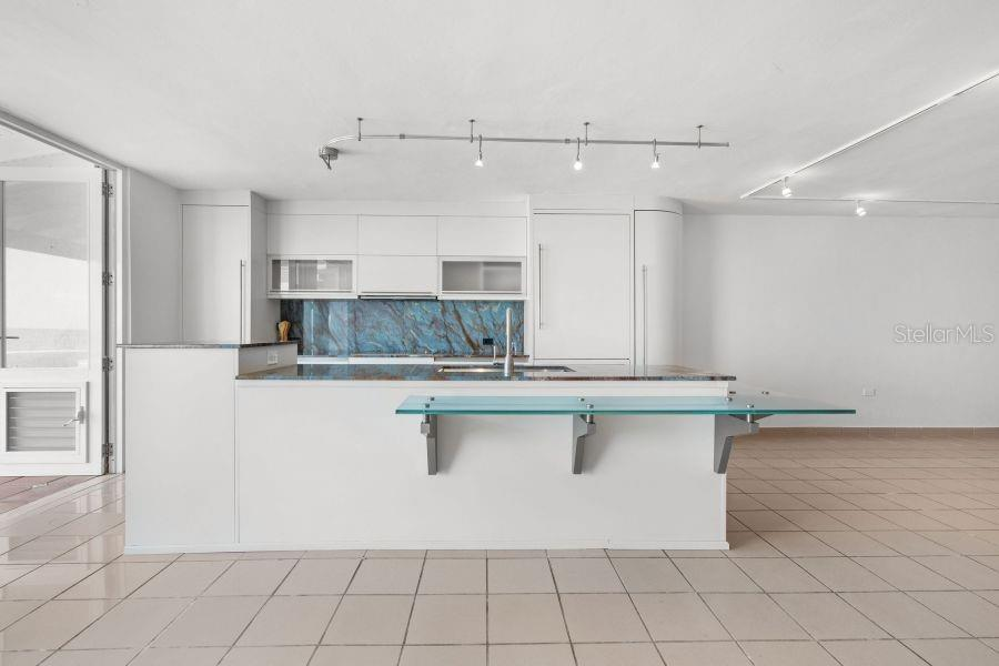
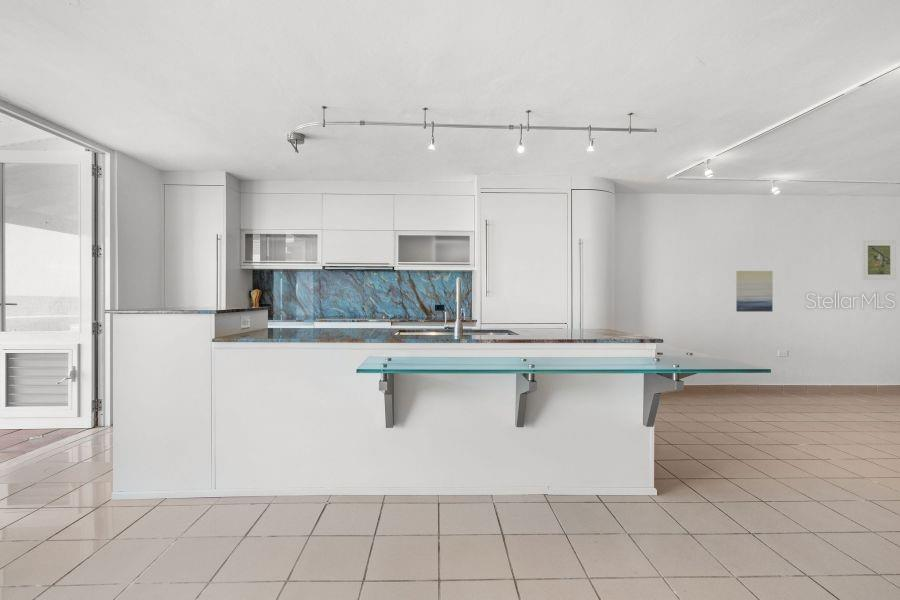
+ wall art (754, 291)
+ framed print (878, 260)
